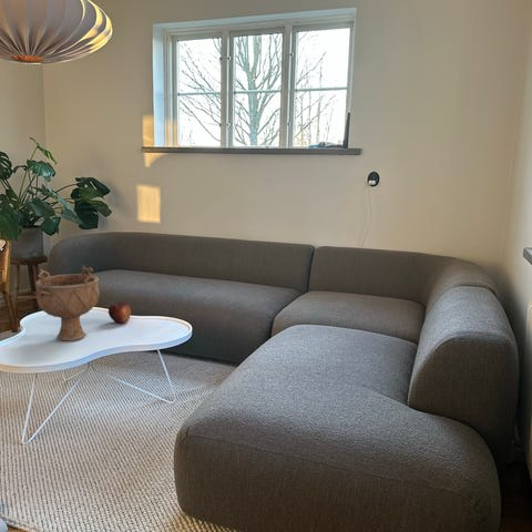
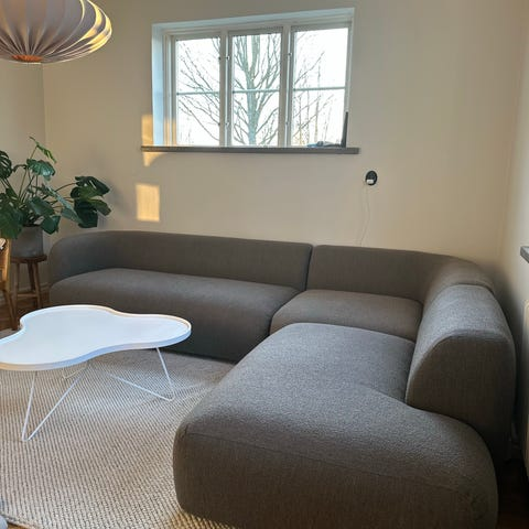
- decorative bowl (68, 304)
- fruit (120, 311)
